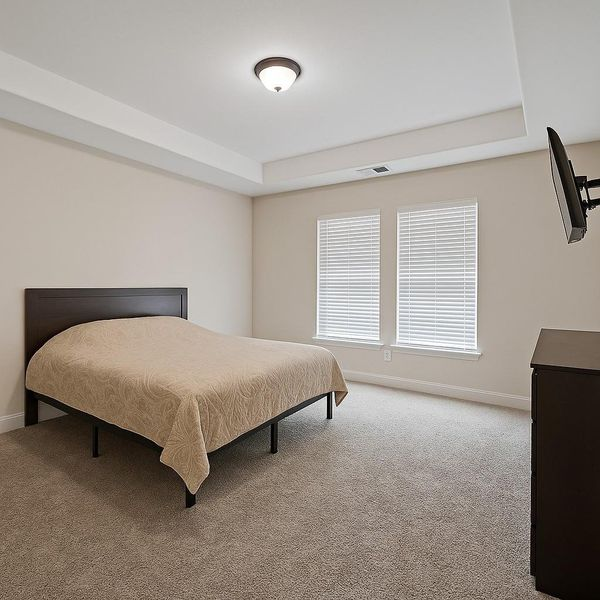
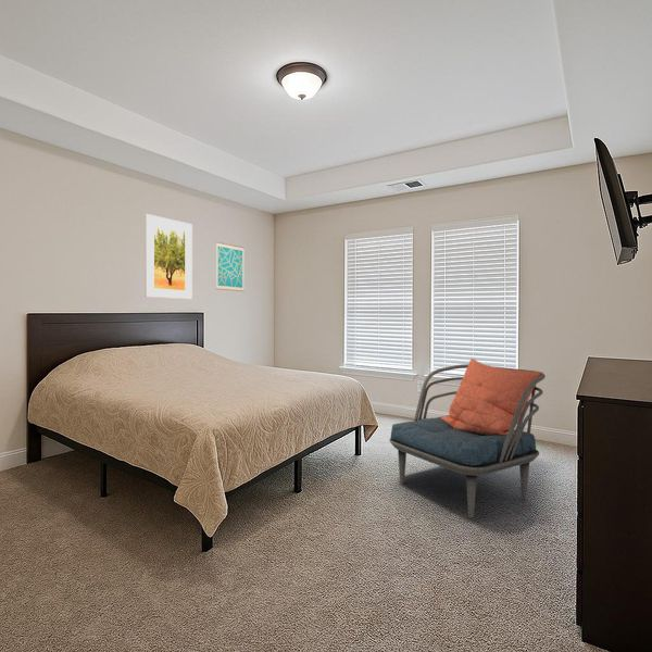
+ wall art (230, 267)
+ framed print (170, 259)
+ armchair (463, 426)
